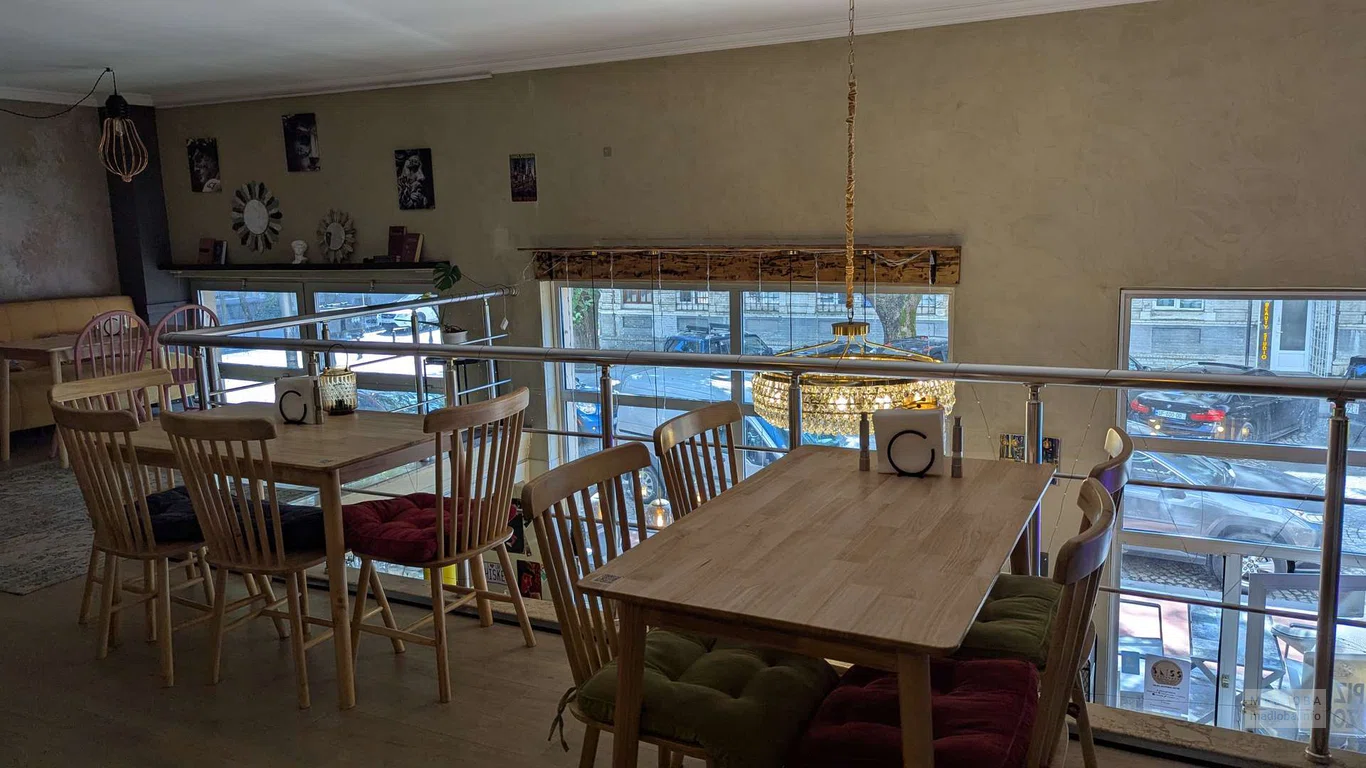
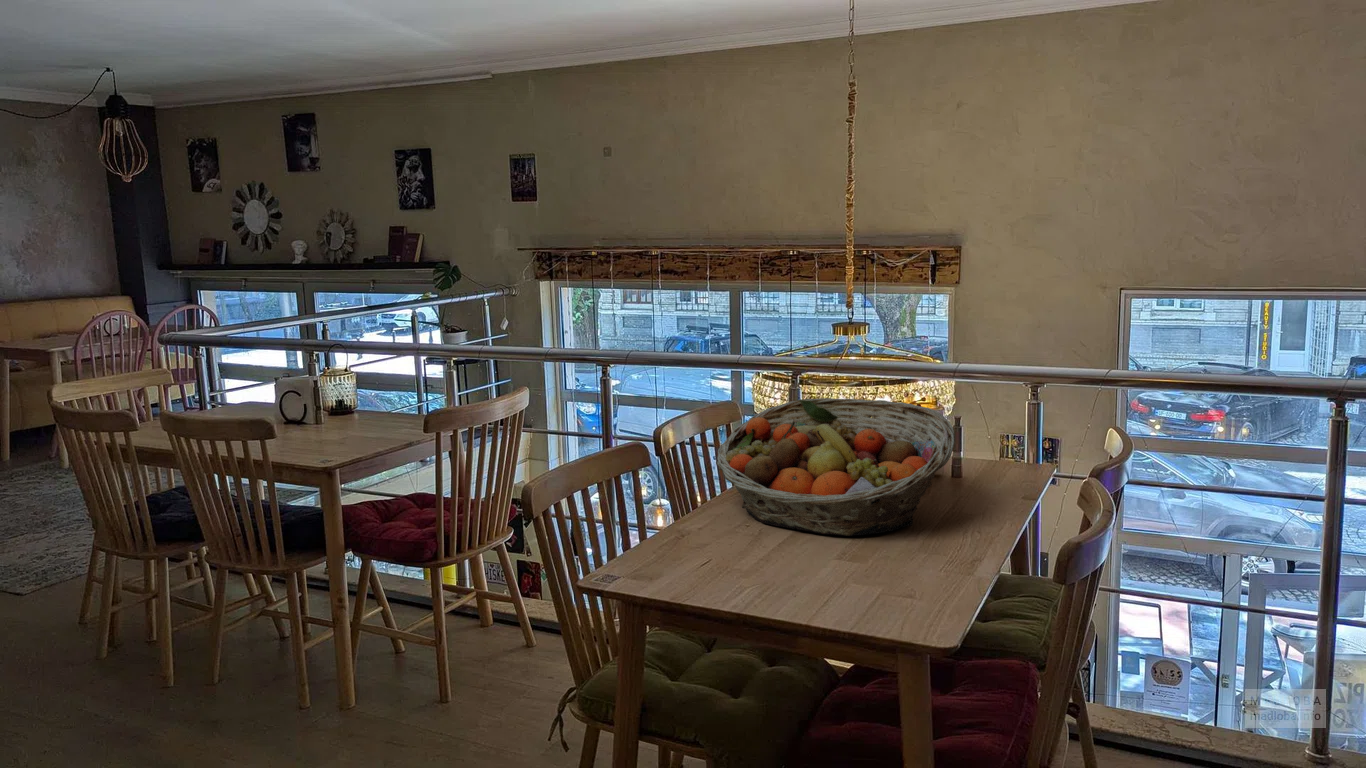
+ fruit basket (832, 462)
